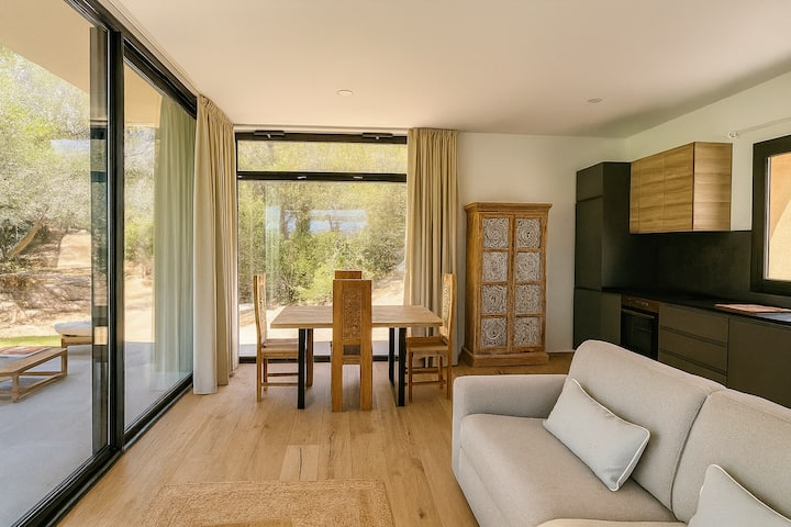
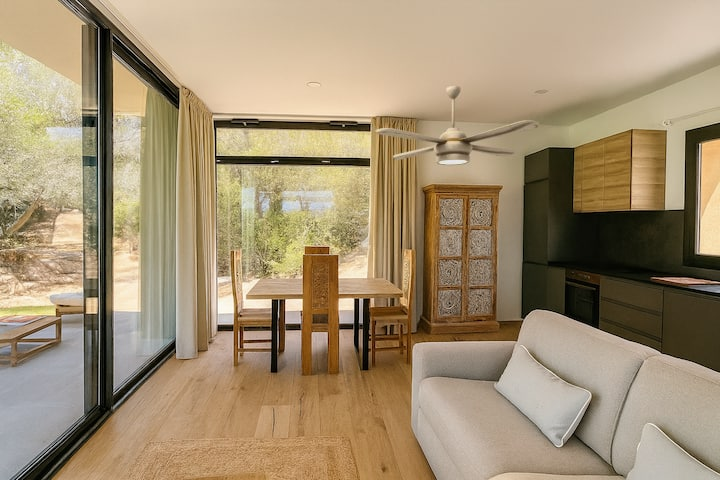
+ ceiling fan (453, 125)
